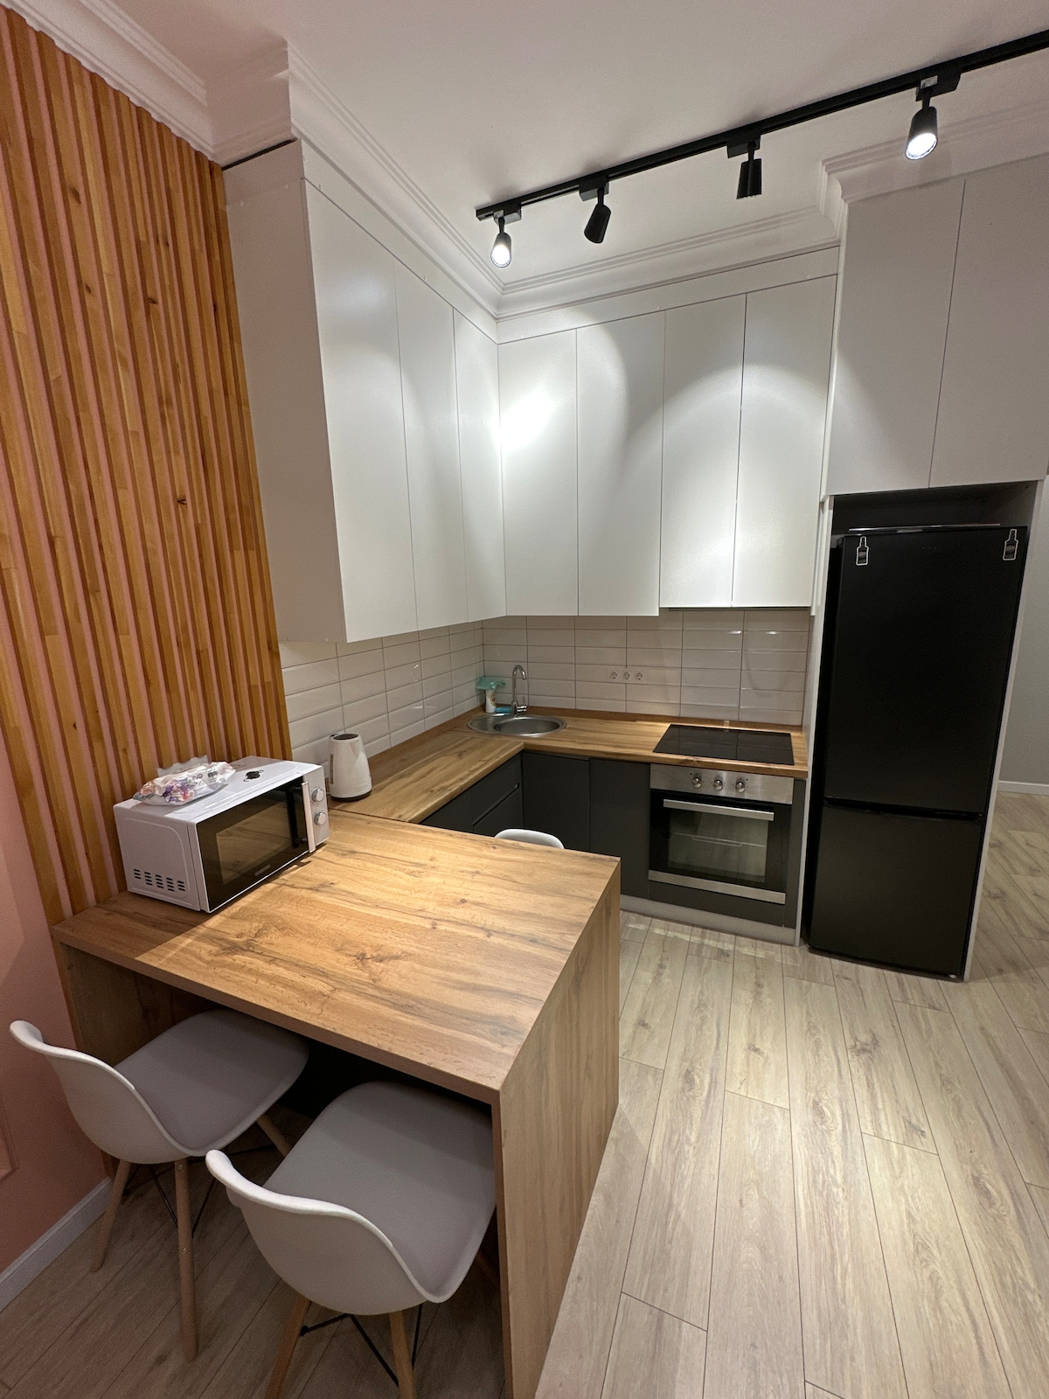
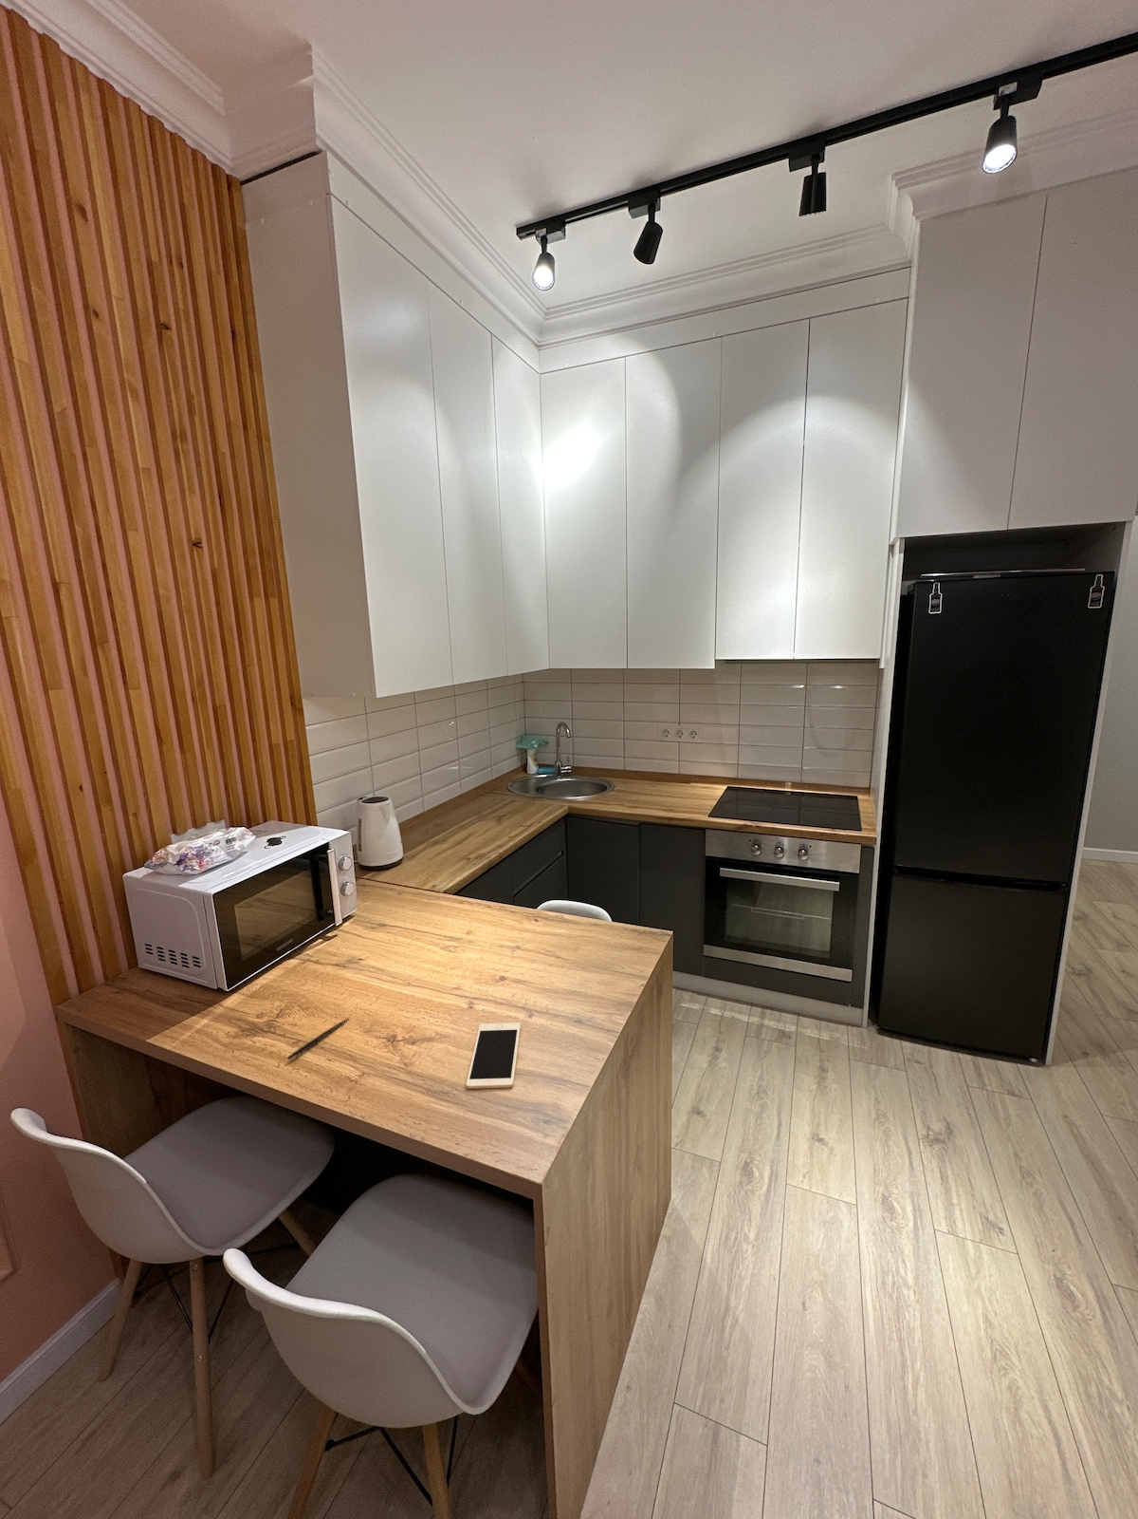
+ cell phone (495, 1053)
+ pen (320, 1036)
